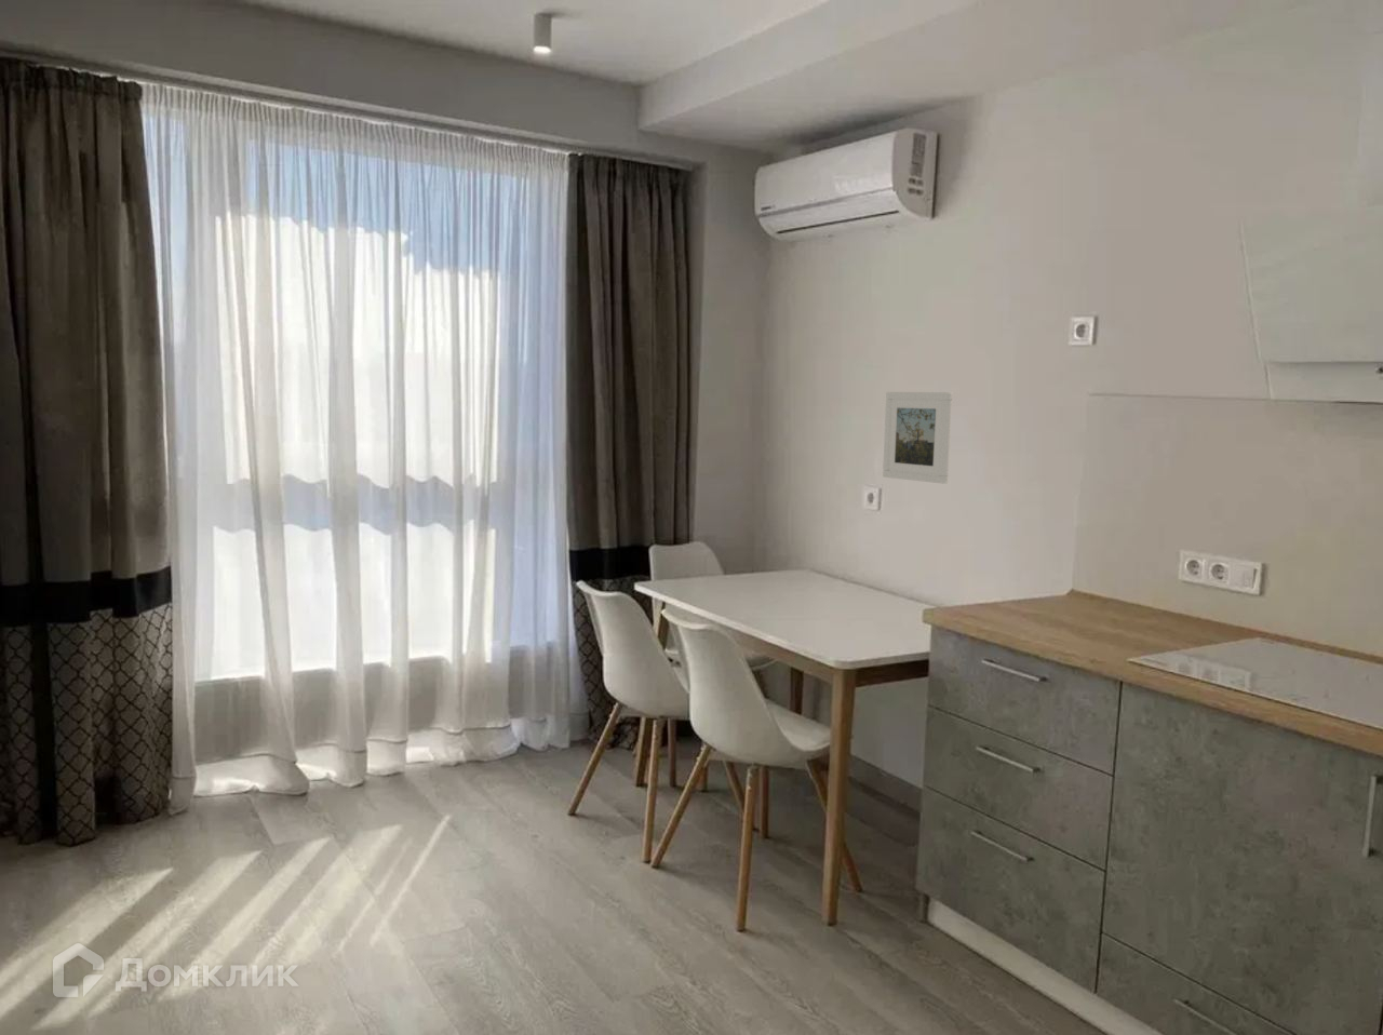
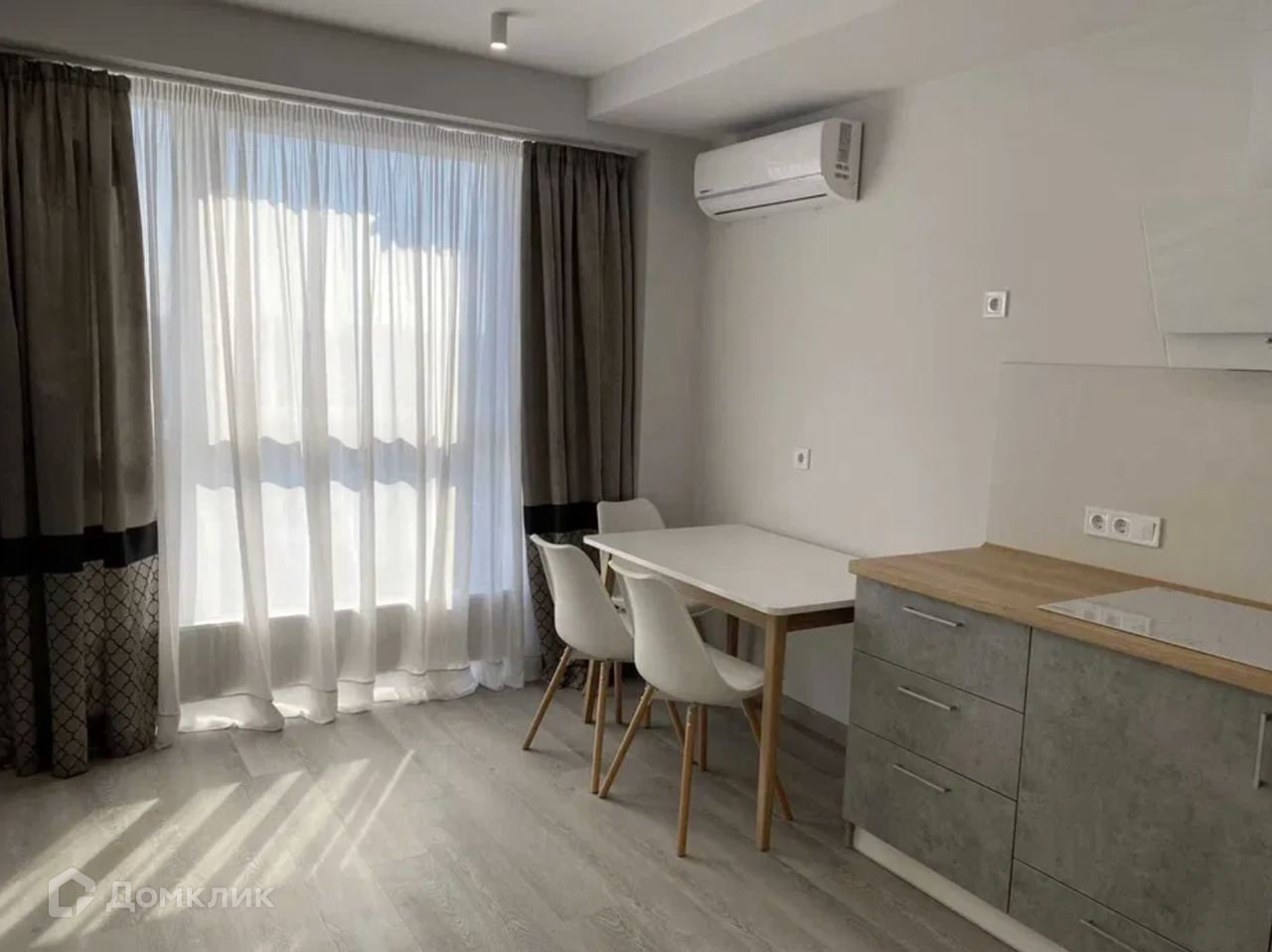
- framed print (915, 435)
